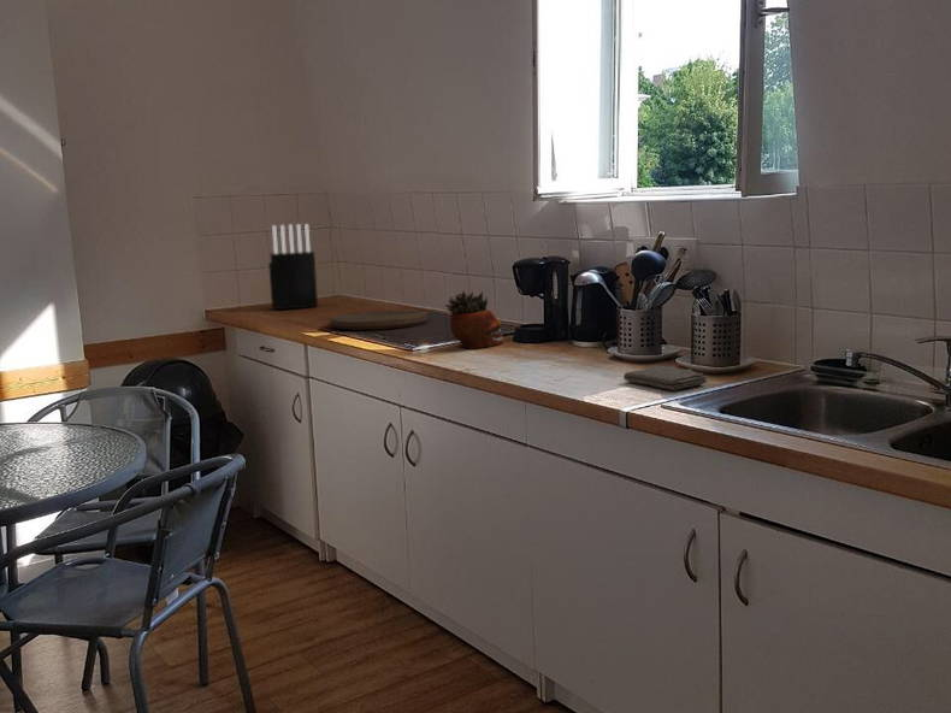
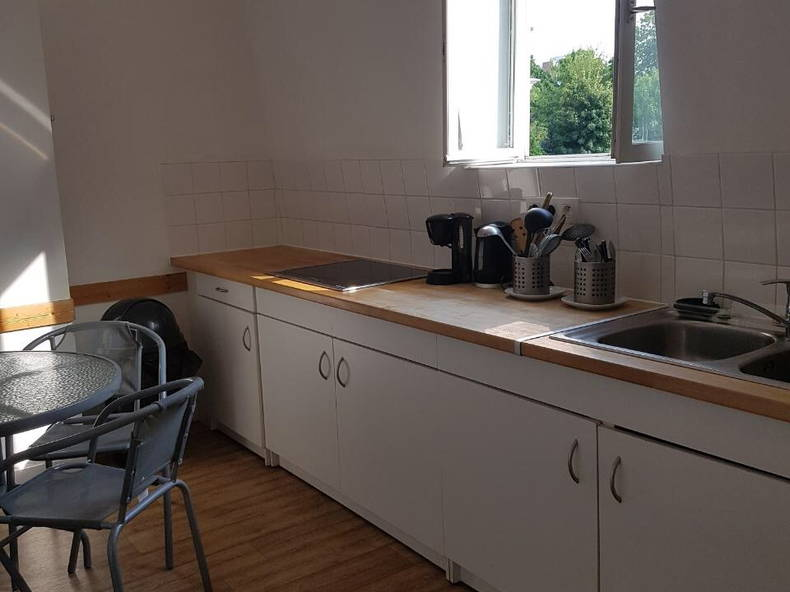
- succulent planter (476, 317)
- knife block (291, 265)
- washcloth (664, 376)
- cutting board (379, 319)
